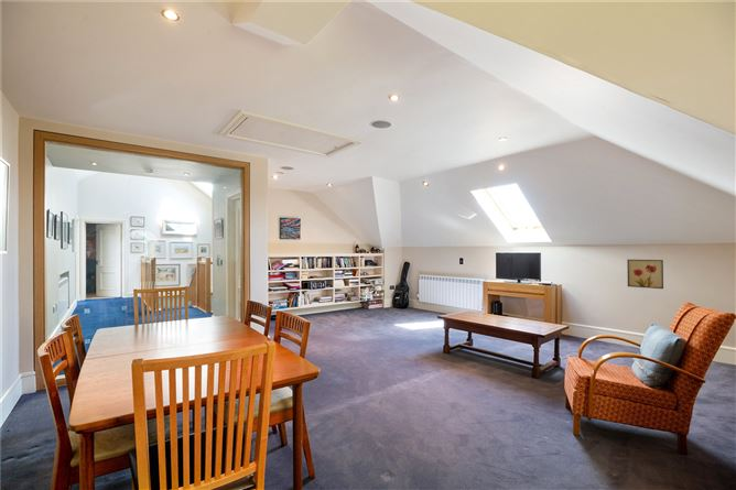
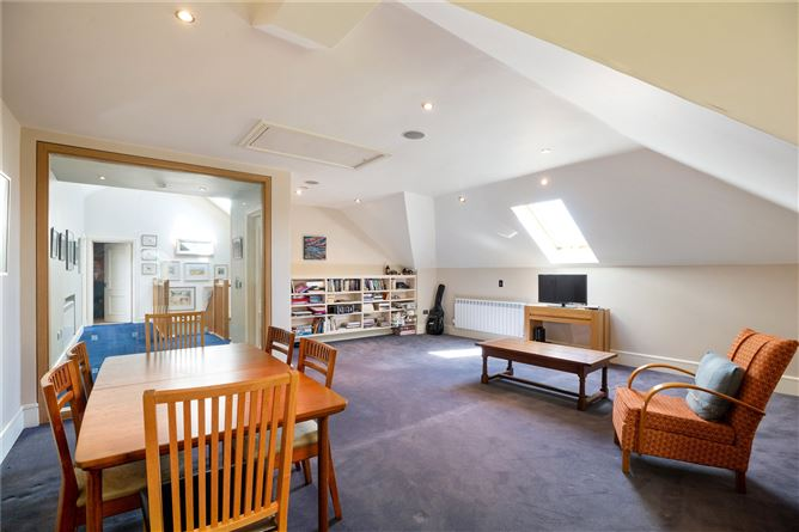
- wall art (645, 273)
